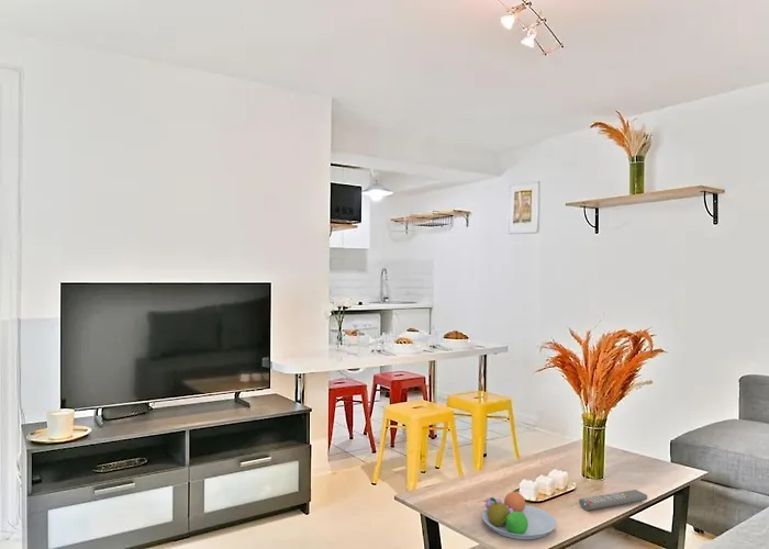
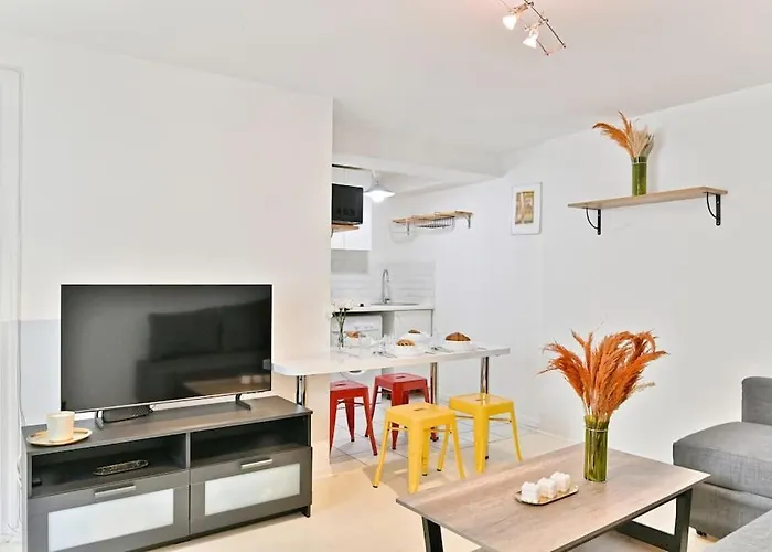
- fruit bowl (516, 512)
- remote control (613, 500)
